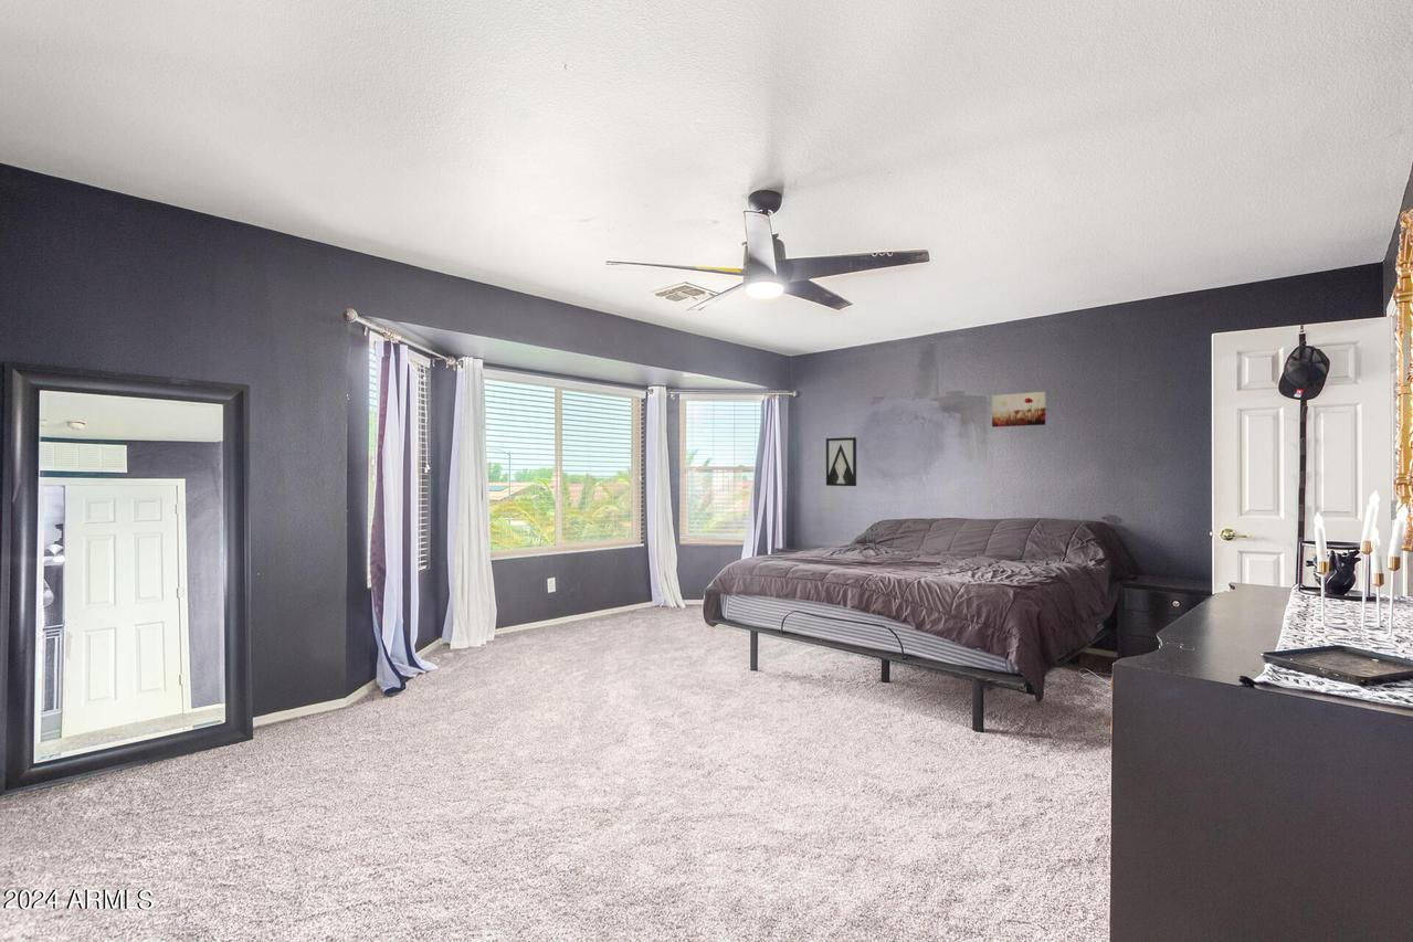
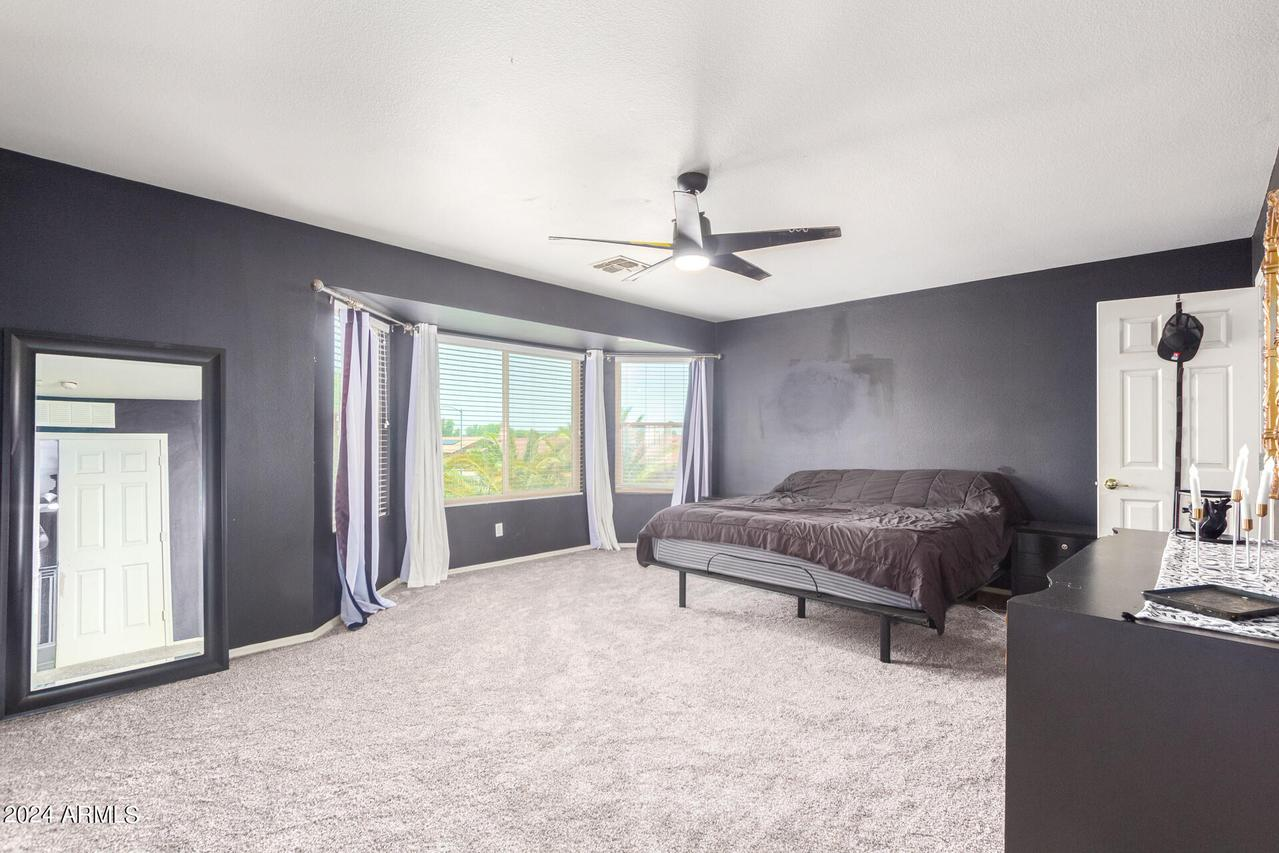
- wall art (1017, 410)
- wall art (841, 462)
